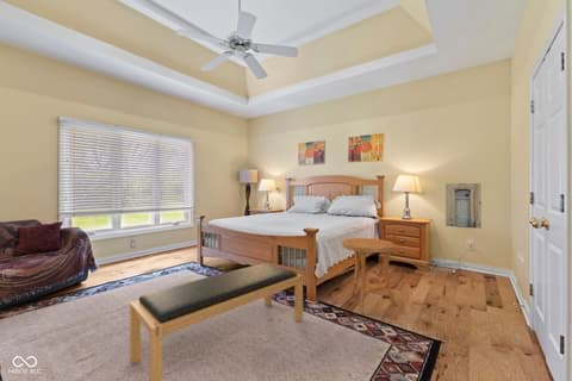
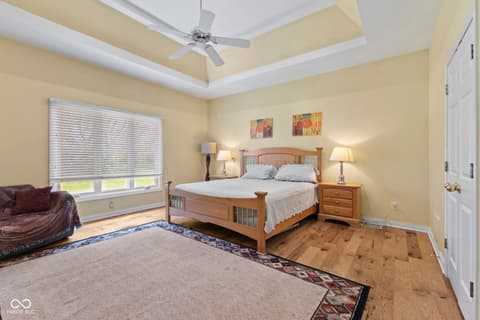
- wall art (462, 205)
- side table (365, 273)
- bench (228, 308)
